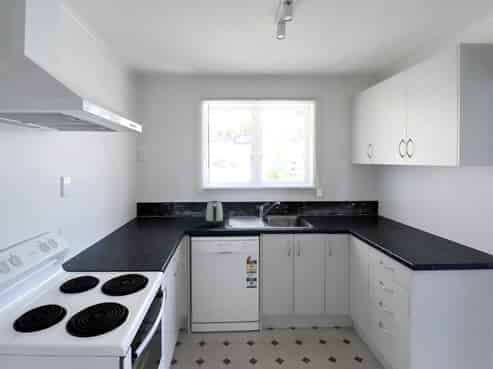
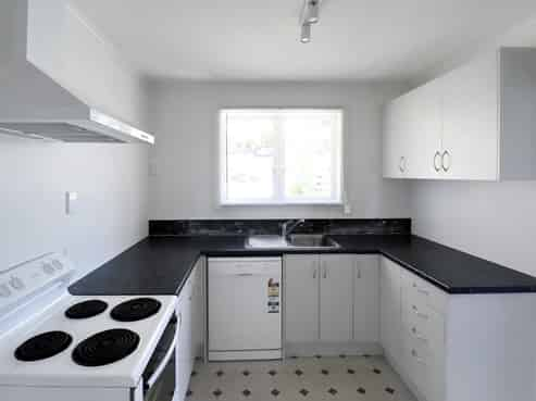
- kettle (214, 213)
